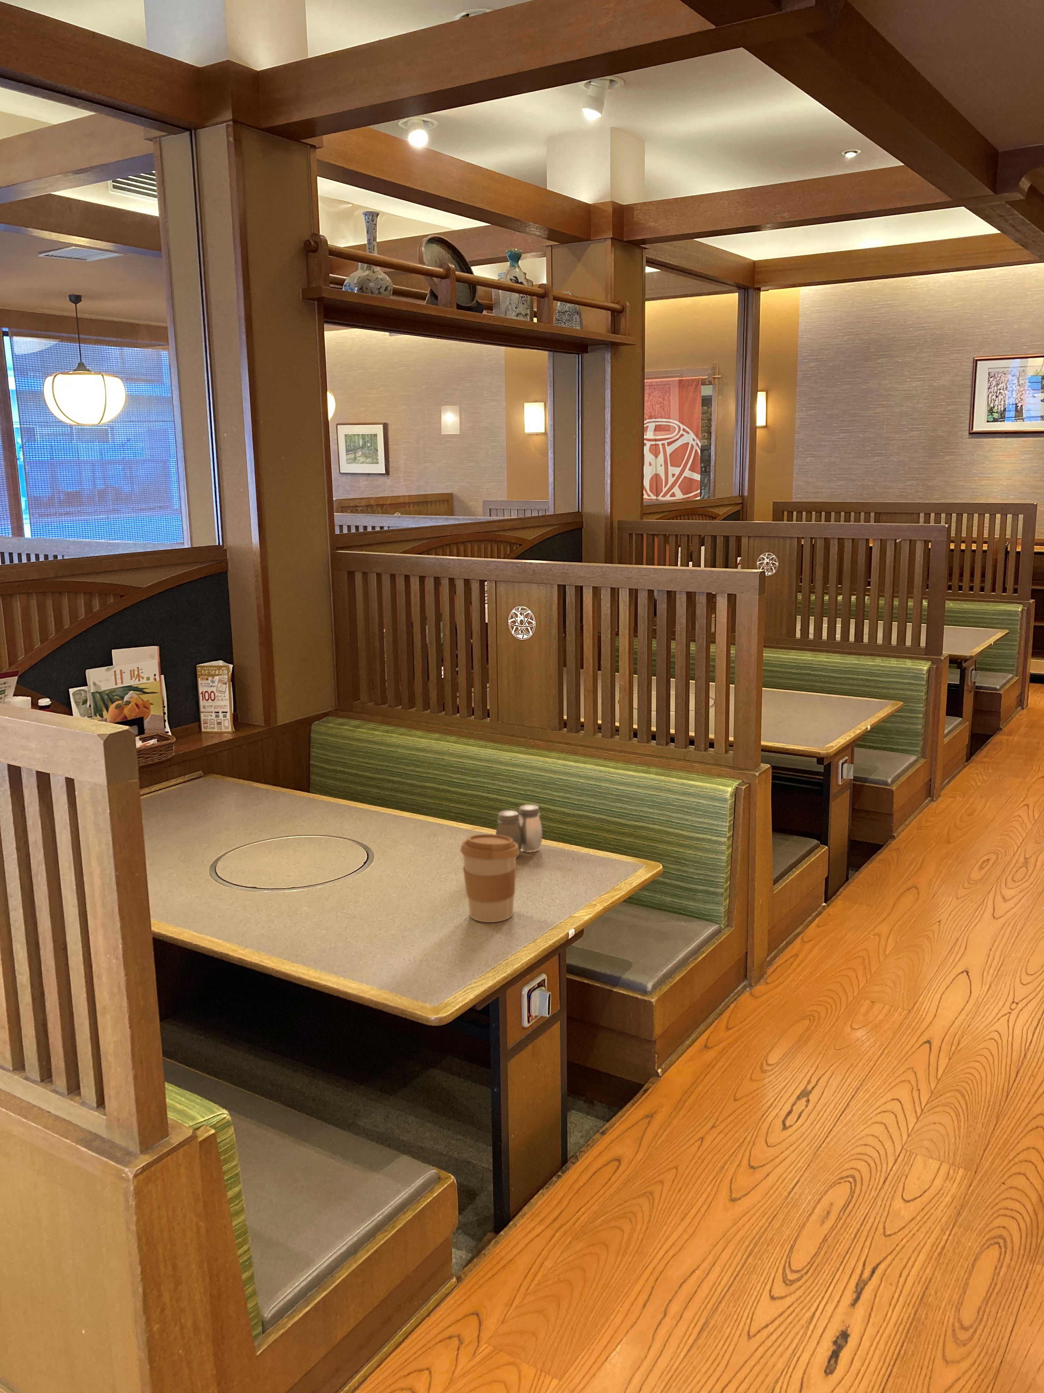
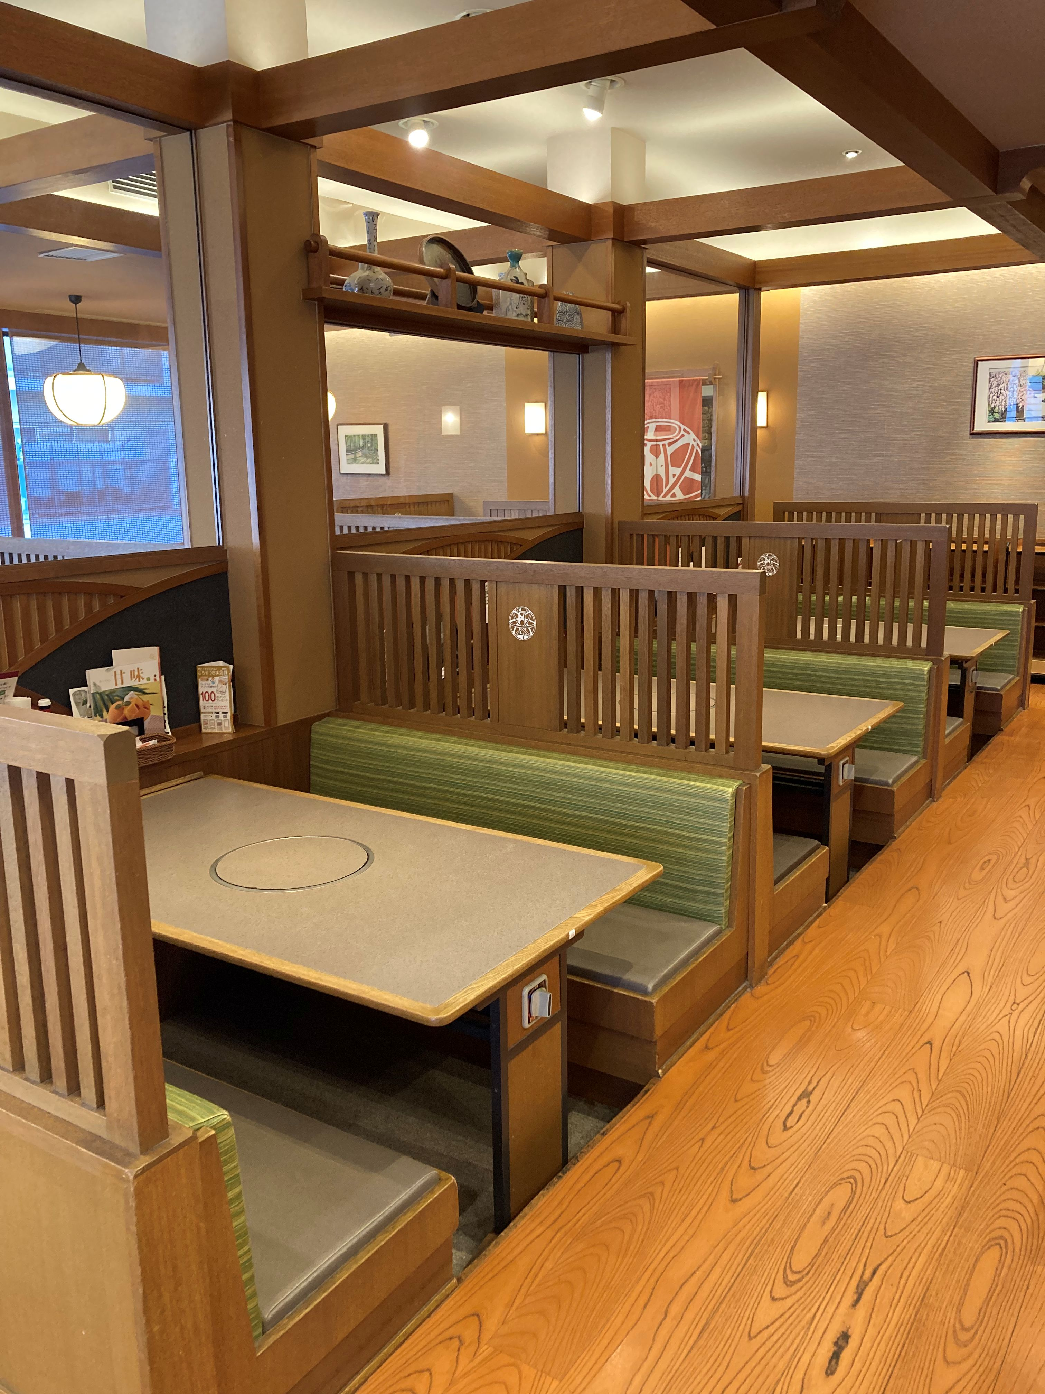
- salt and pepper shaker (519, 830)
- coffee cup (490, 875)
